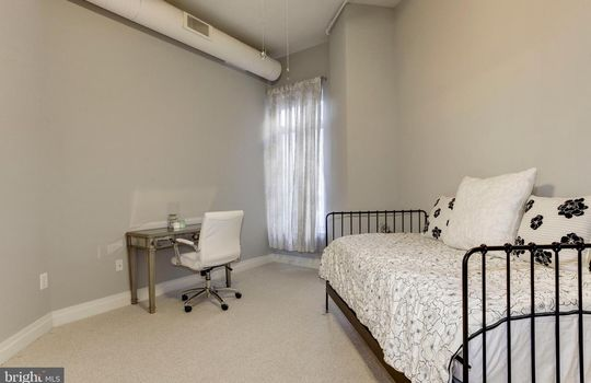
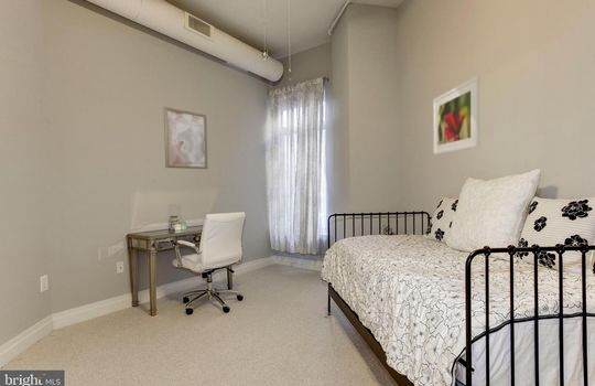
+ wall art (187, 139)
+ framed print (453, 120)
